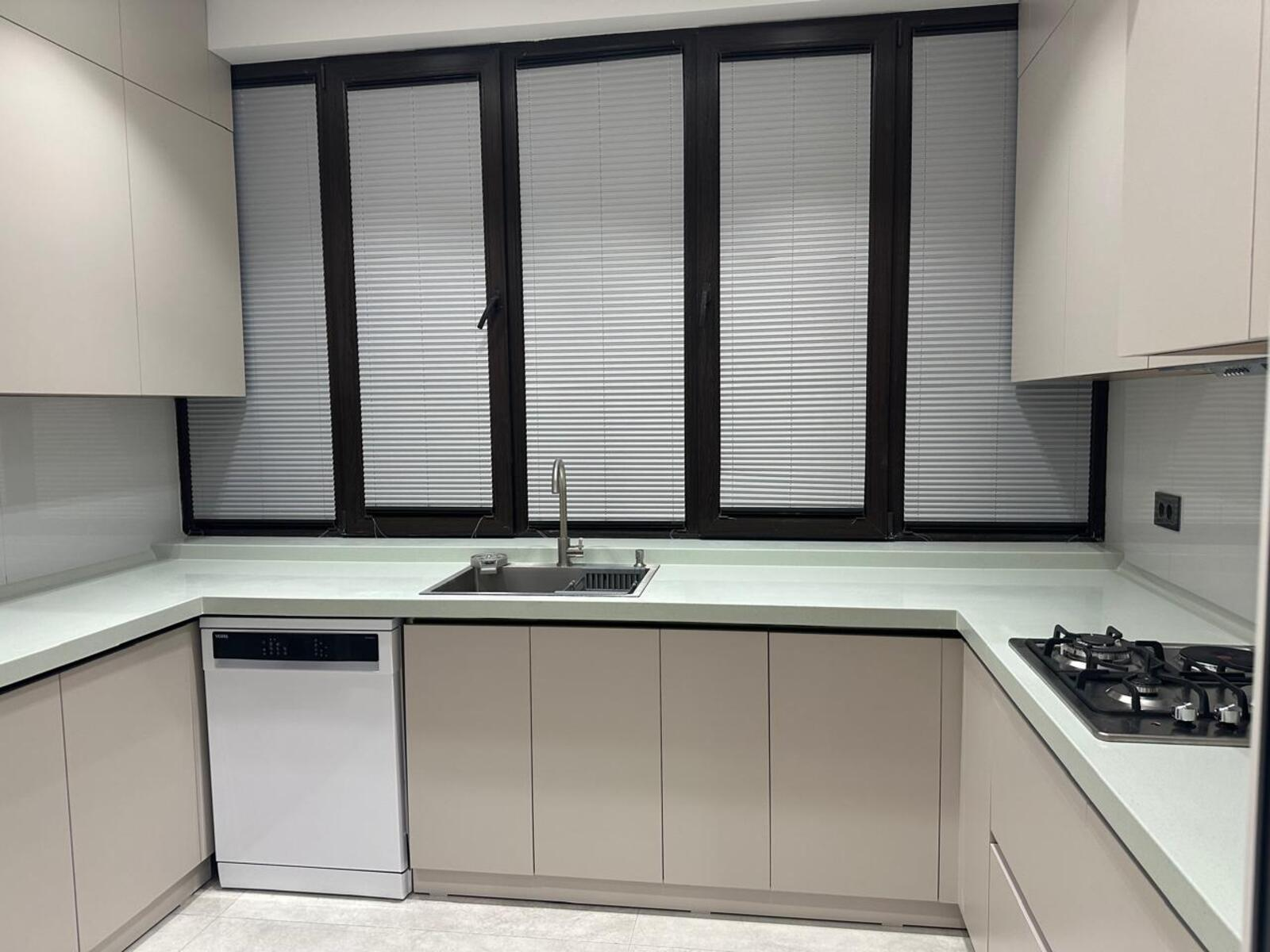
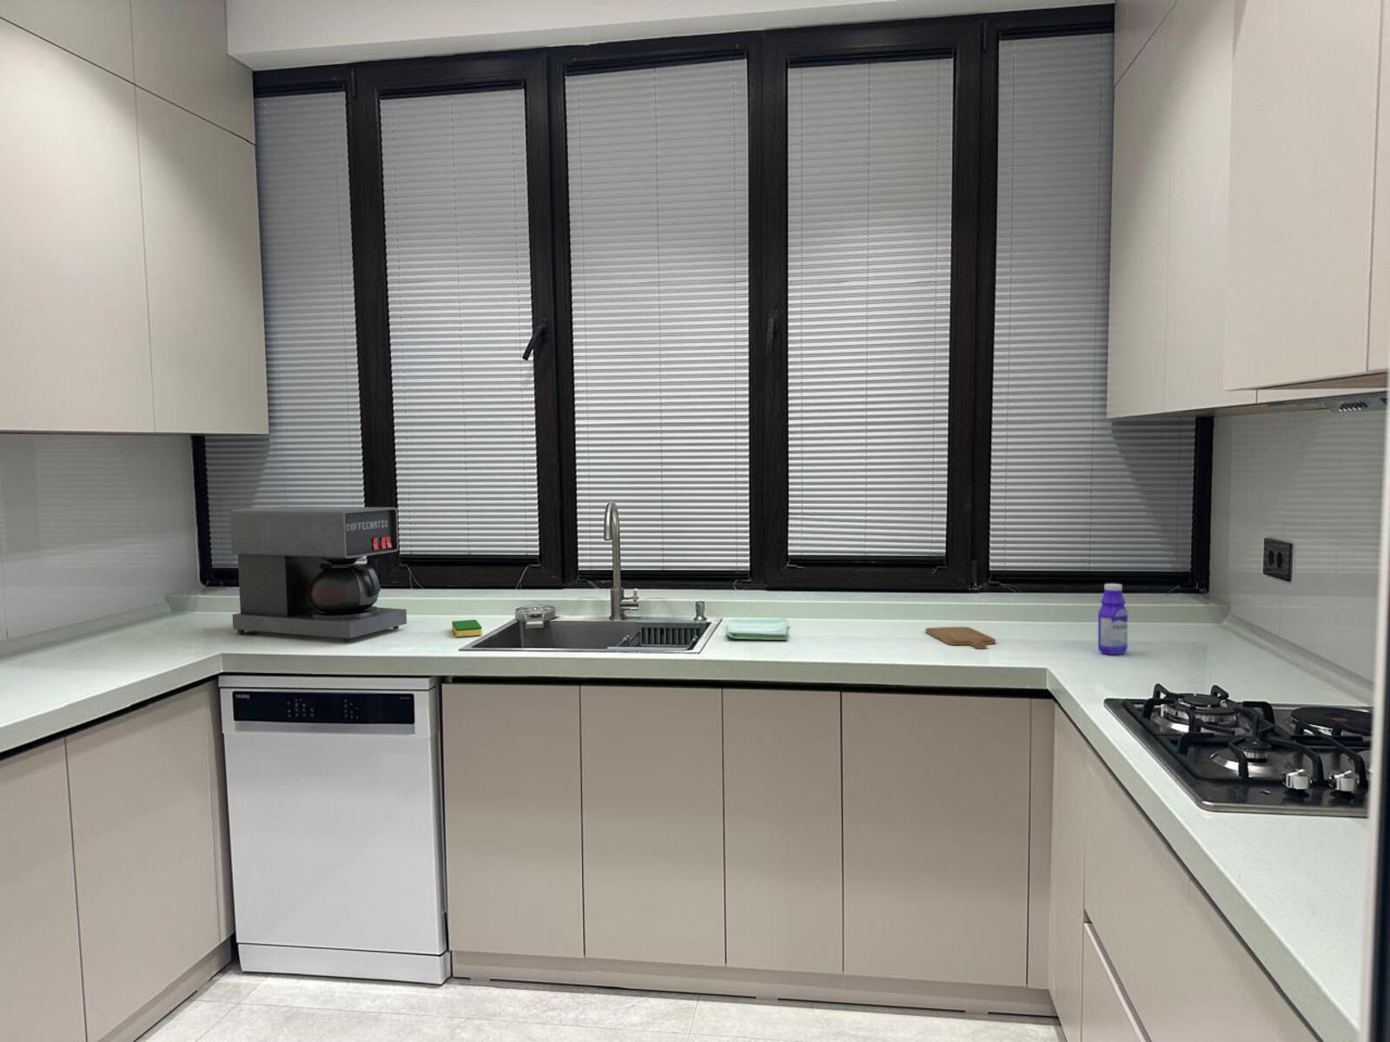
+ coffee maker (317, 569)
+ chopping board (962, 637)
+ bottle (1113, 618)
+ dish sponge (466, 628)
+ dish towel (757, 628)
